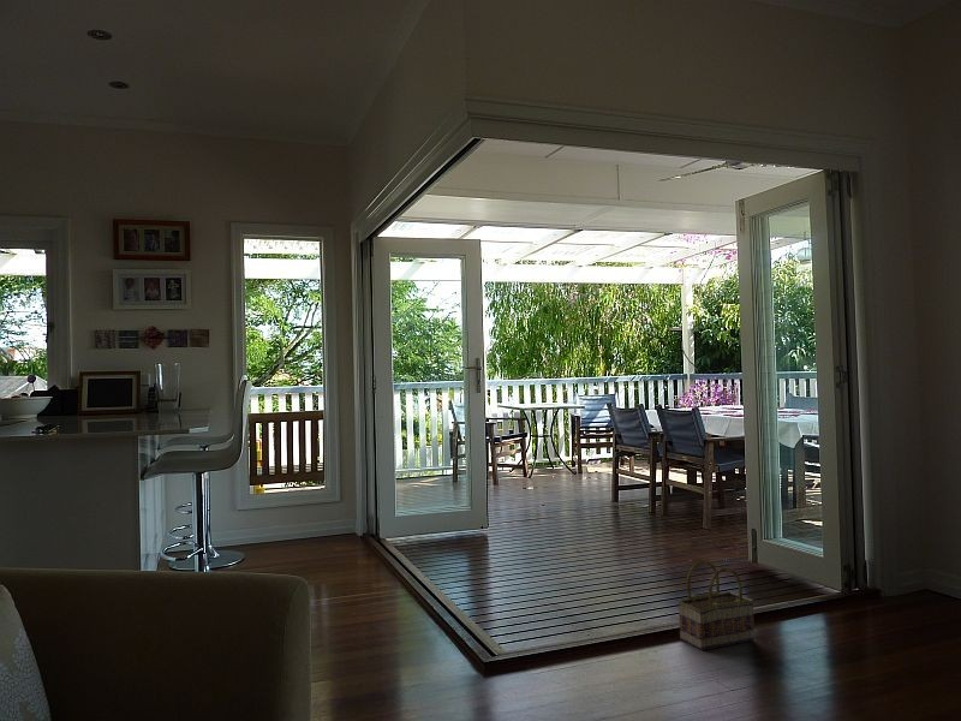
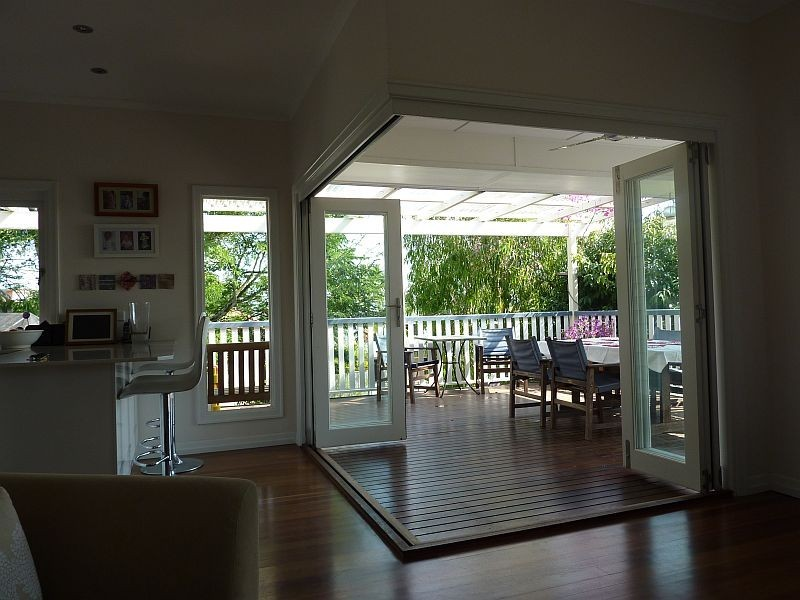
- basket (715, 601)
